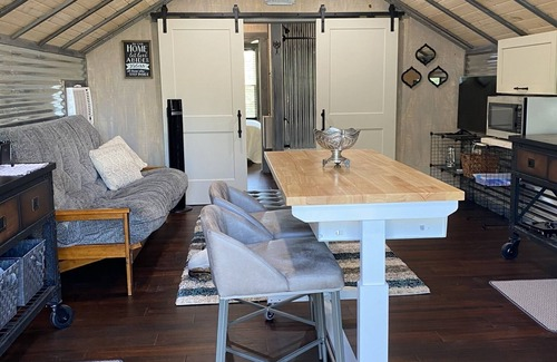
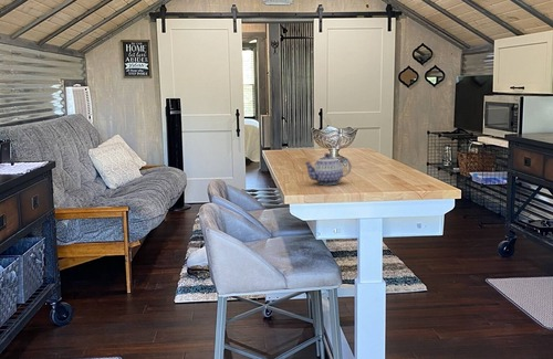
+ teapot (327, 168)
